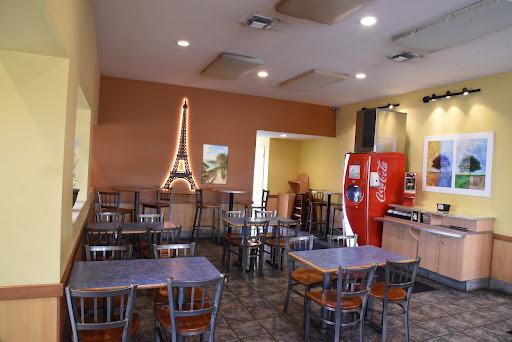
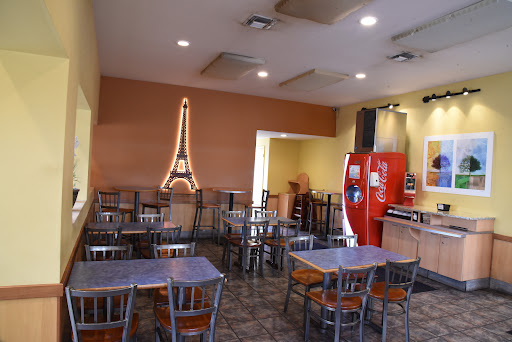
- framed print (215, 164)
